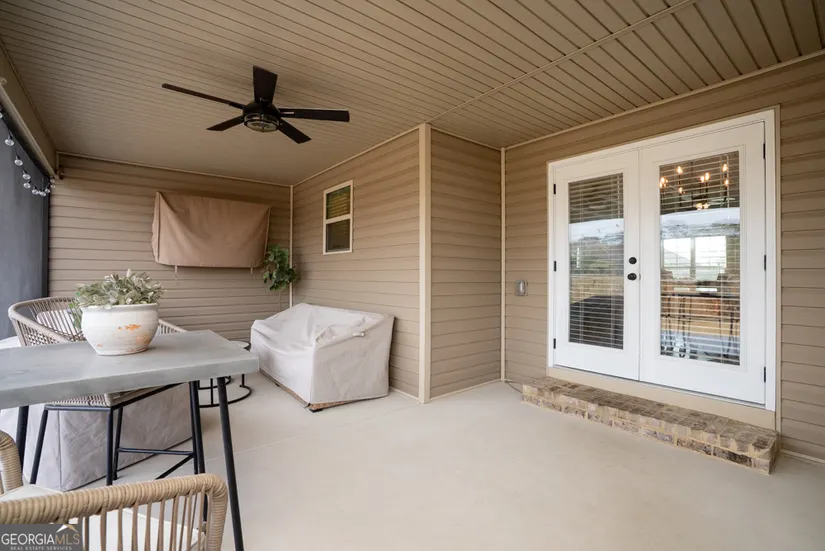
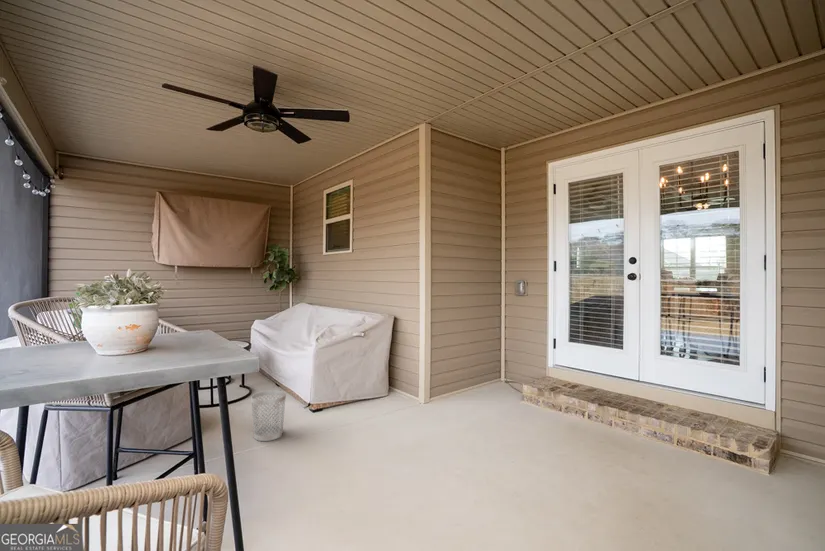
+ wastebasket (268, 415)
